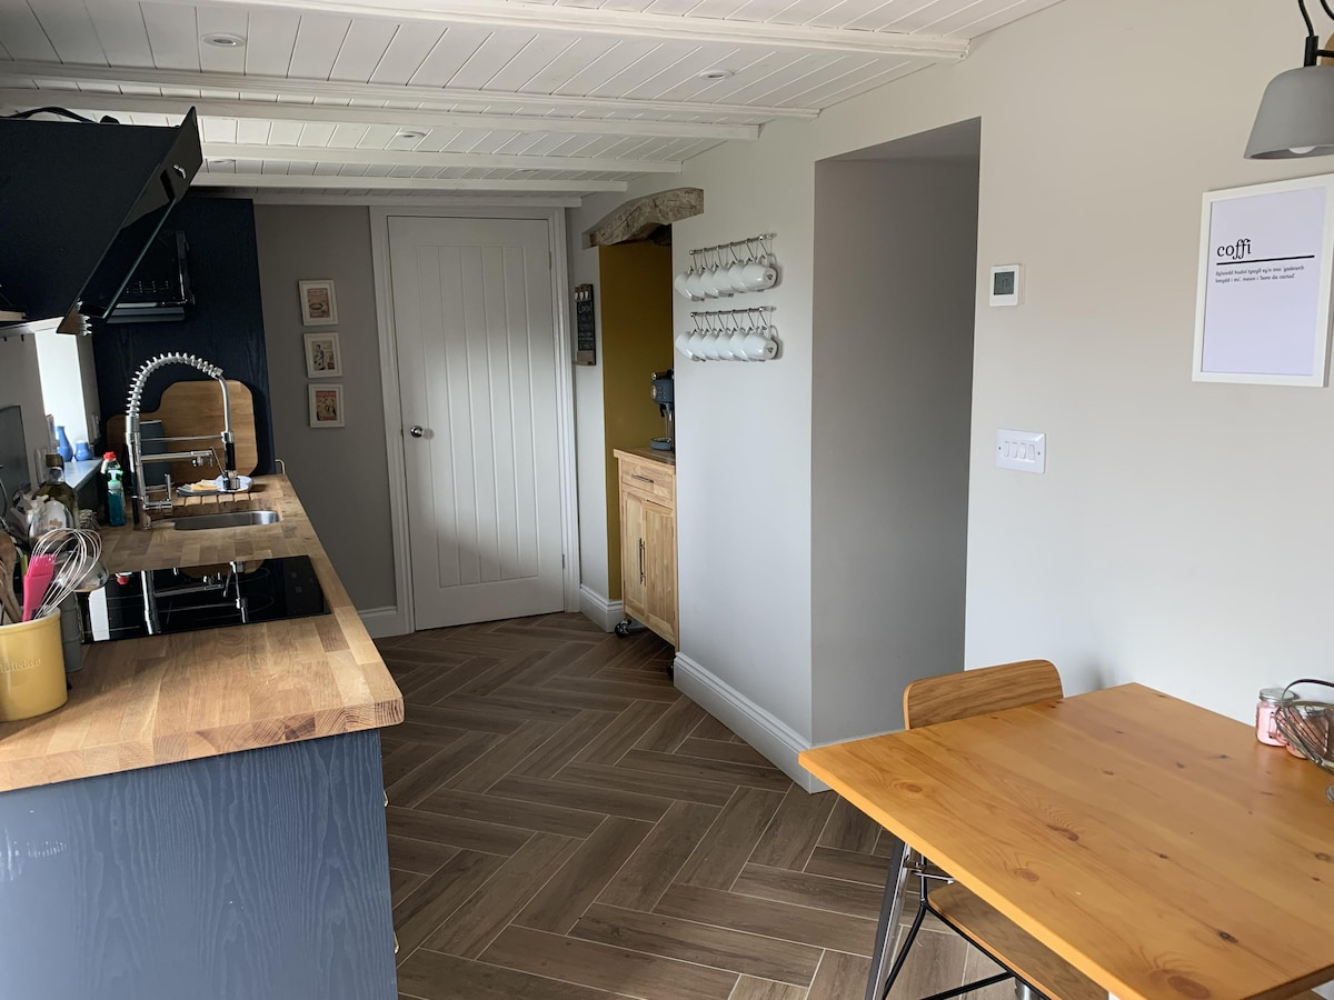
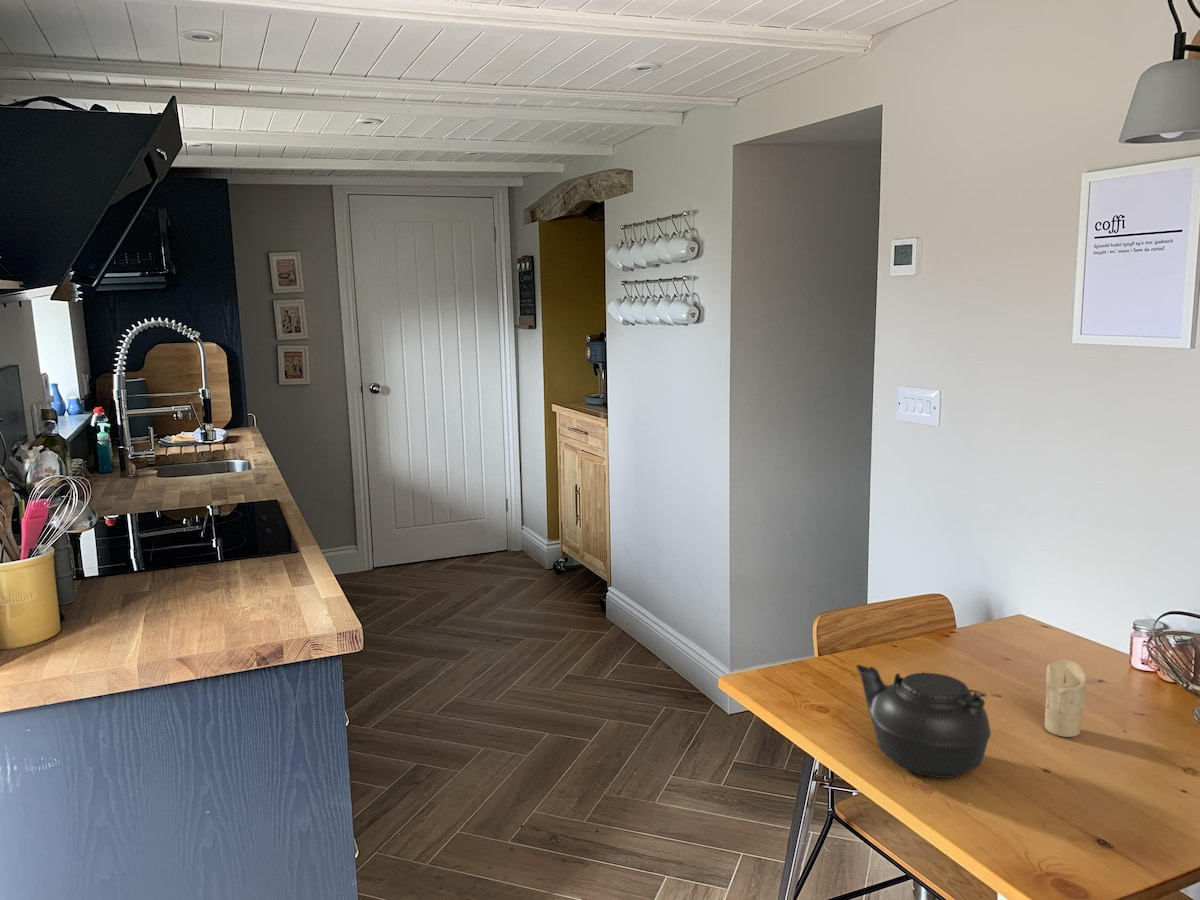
+ candle (1063, 698)
+ teapot (918, 718)
